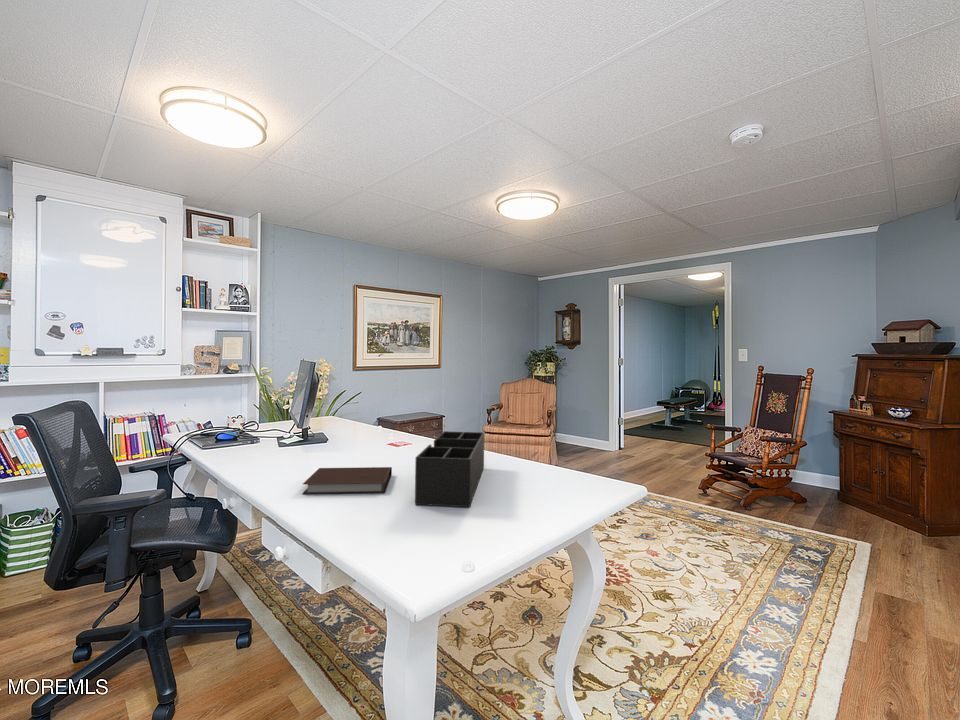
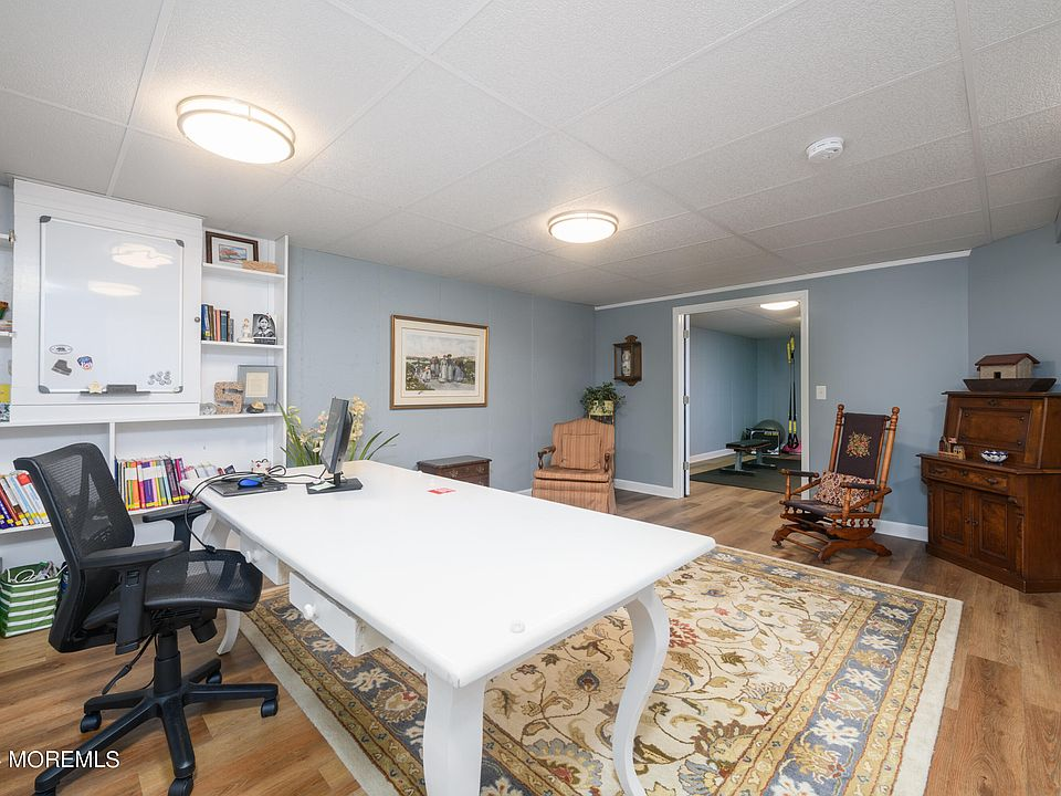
- desk organizer (454, 463)
- notebook (350, 479)
